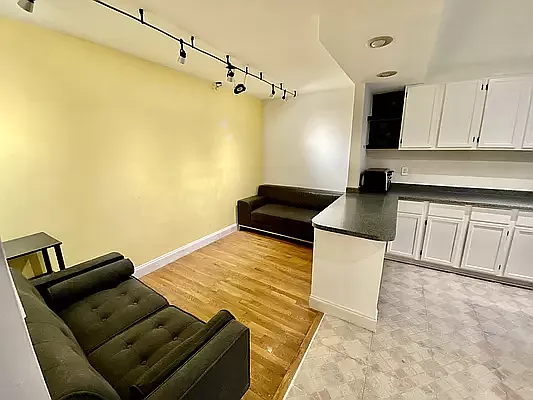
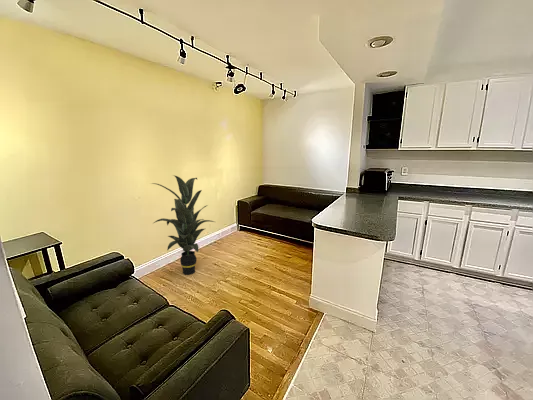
+ indoor plant (182, 225)
